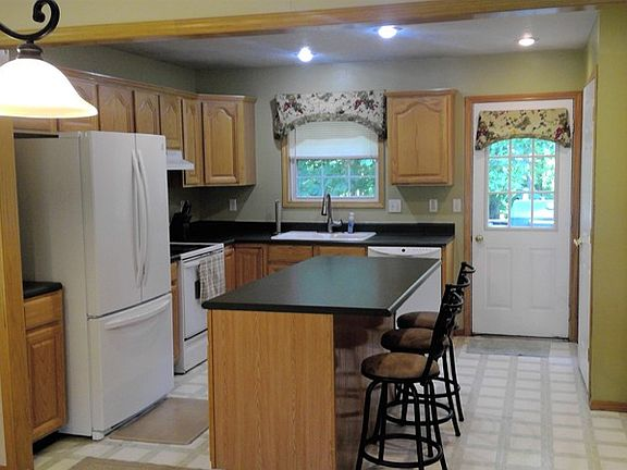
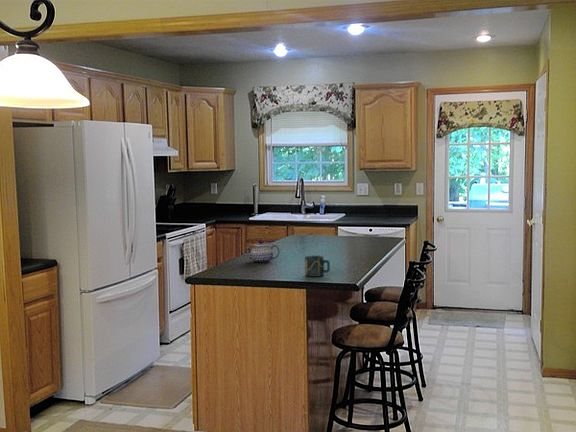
+ teapot (262, 250)
+ cup (317, 266)
